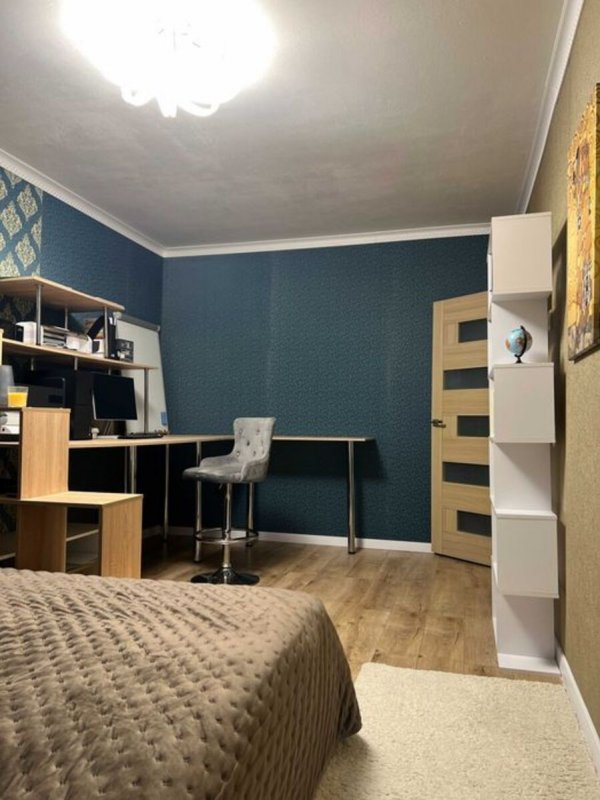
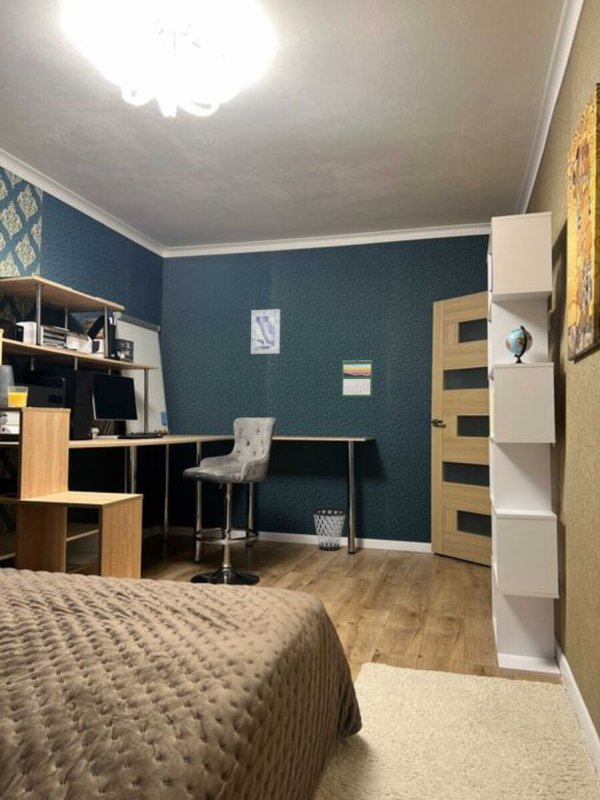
+ calendar (357, 378)
+ wall art (265, 331)
+ wastebasket (329, 529)
